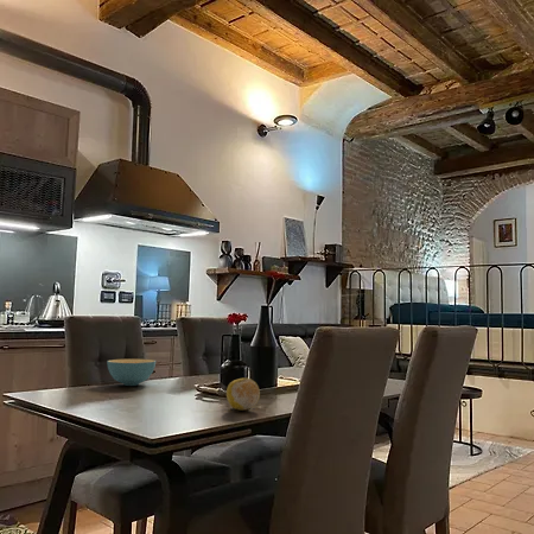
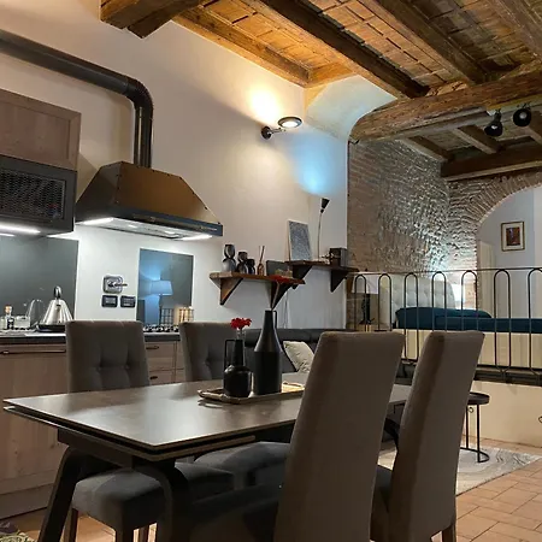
- fruit (242, 394)
- cereal bowl (131, 373)
